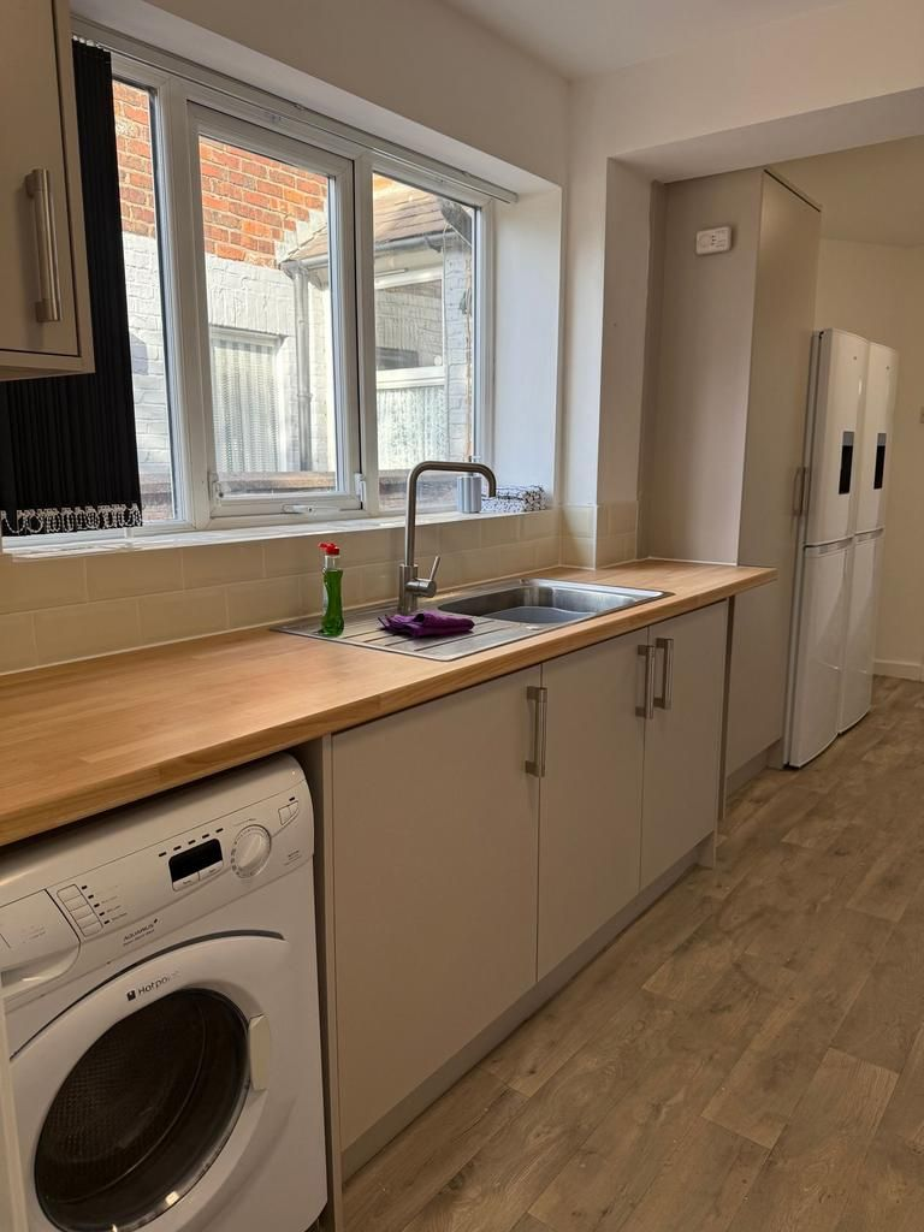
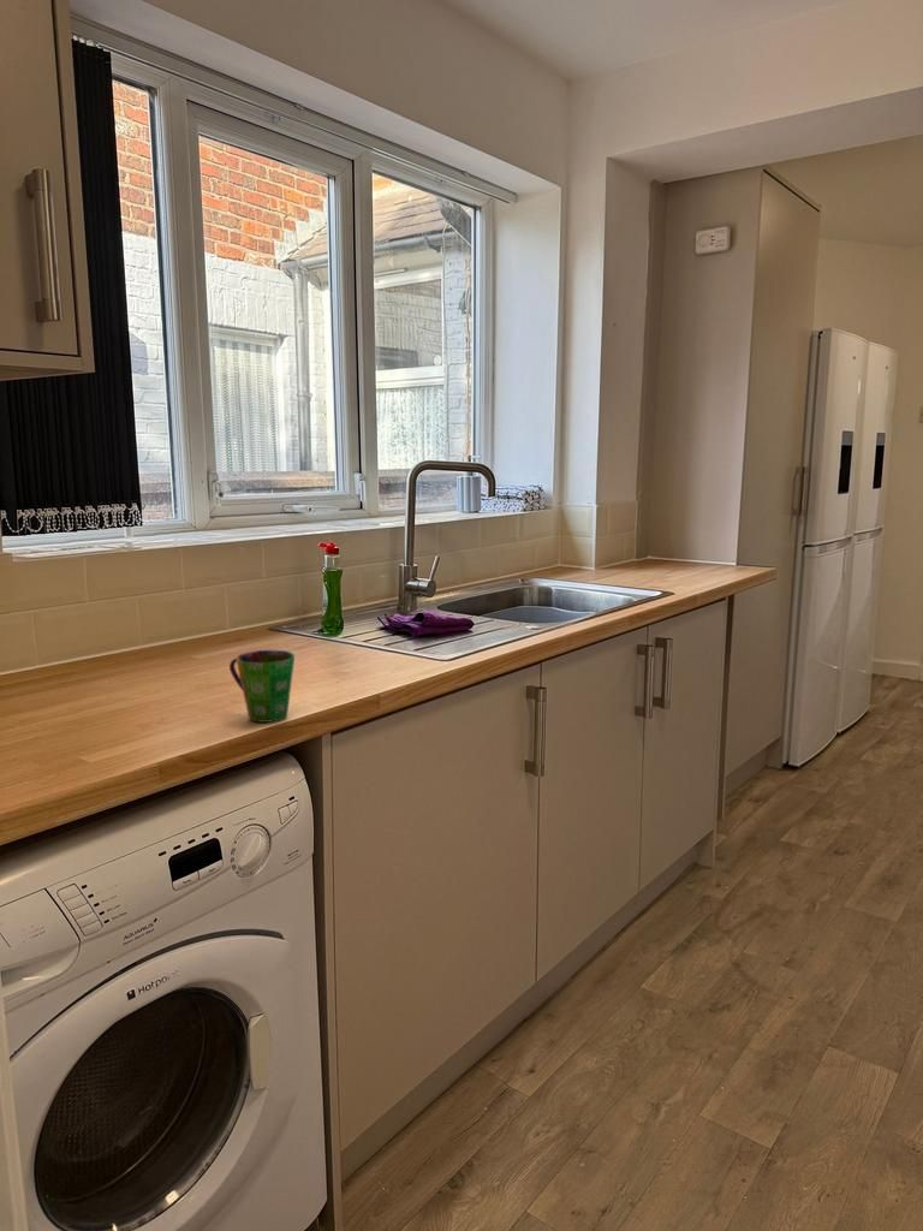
+ cup (260, 685)
